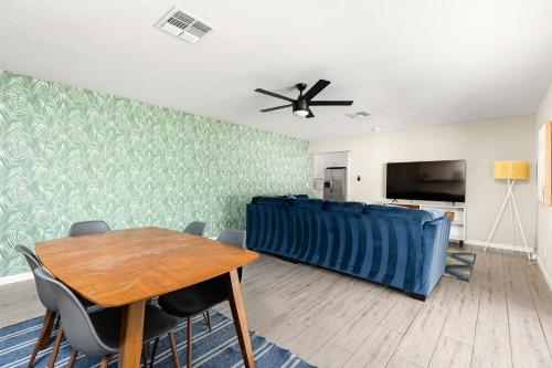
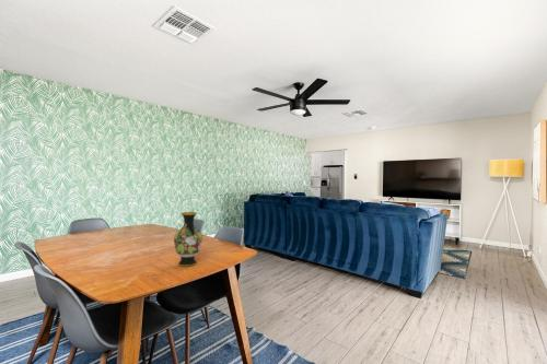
+ vase (188, 237)
